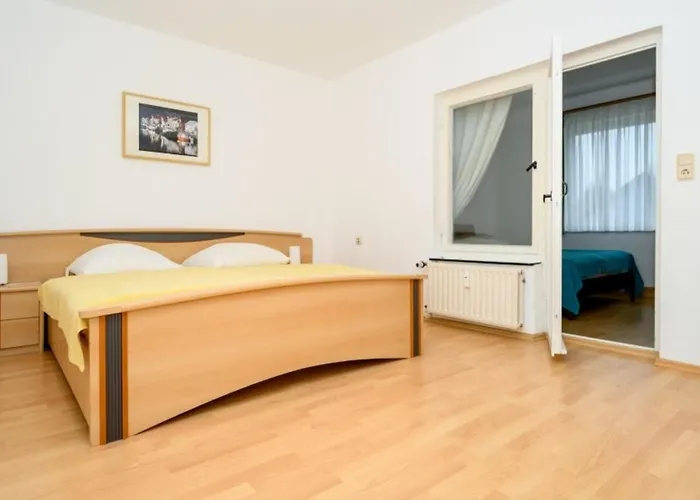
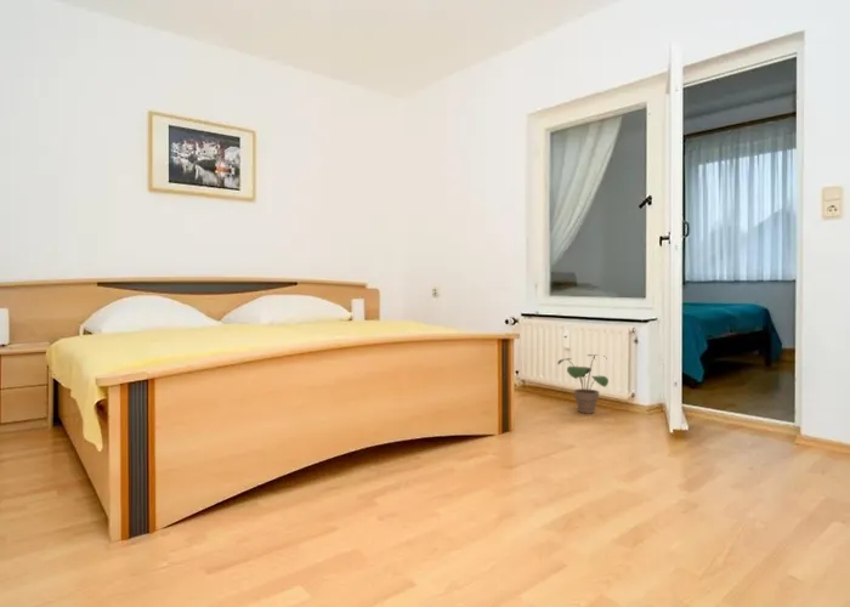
+ potted plant (584, 384)
